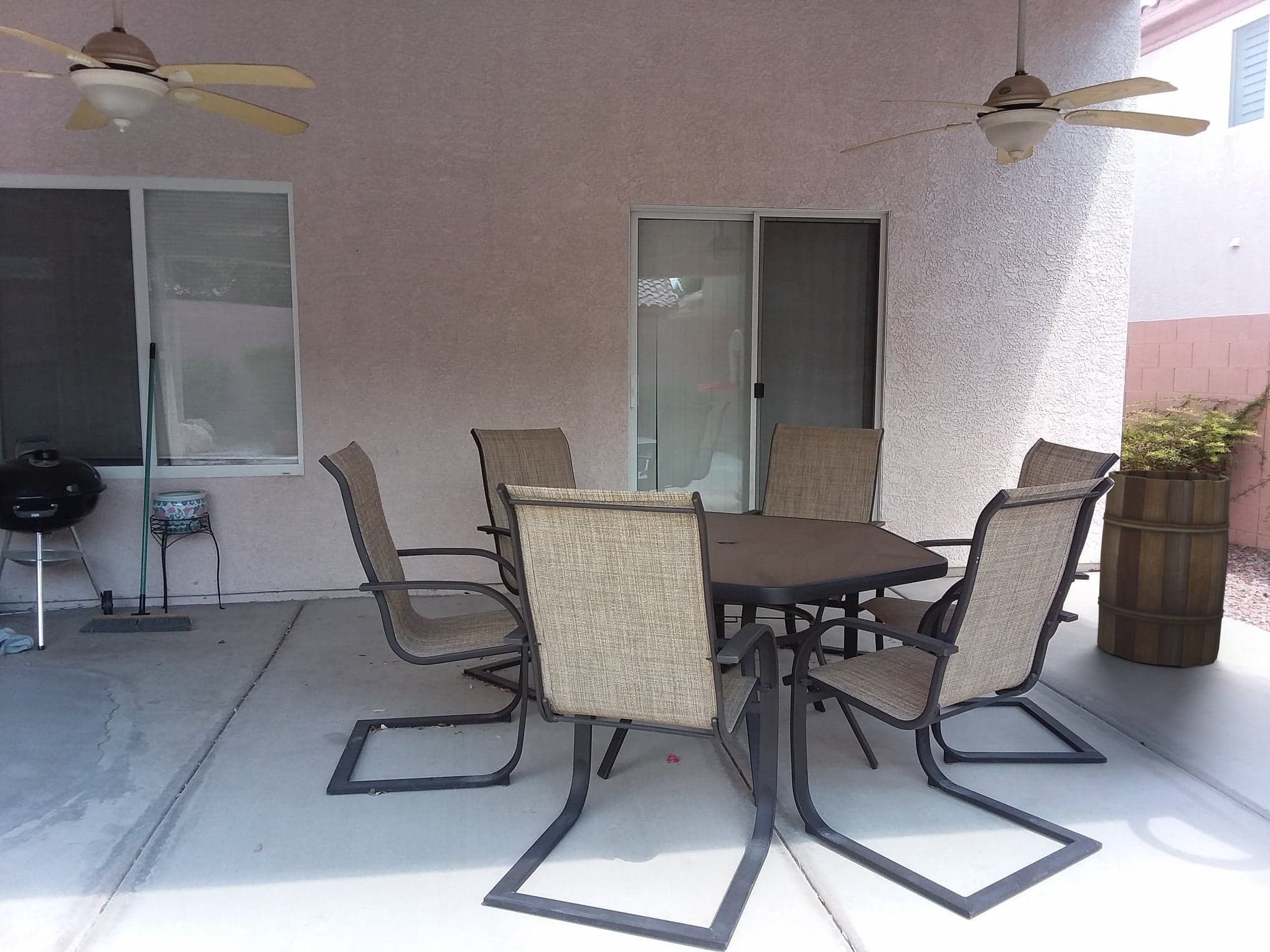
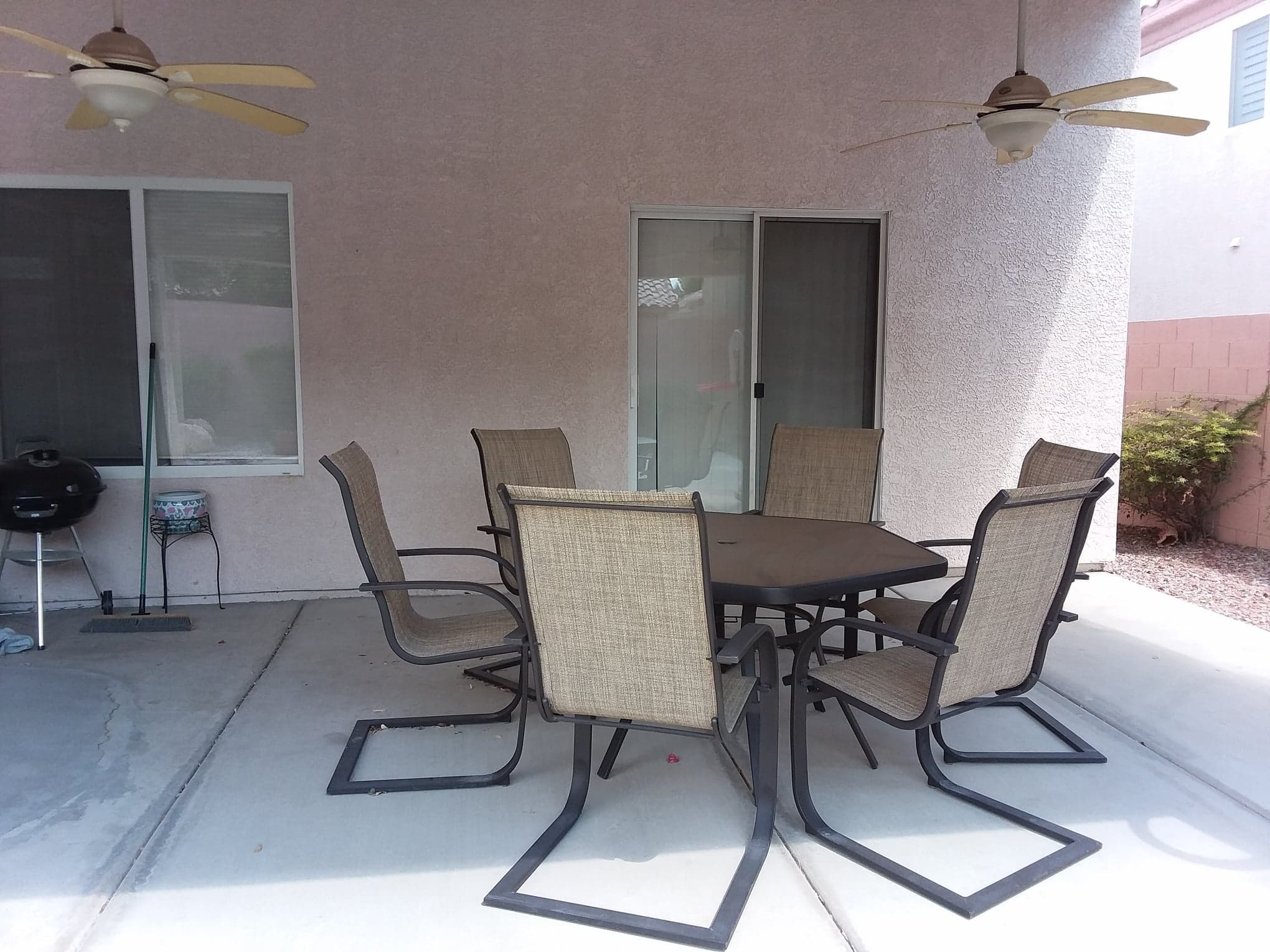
- wooden barrel (1162, 564)
